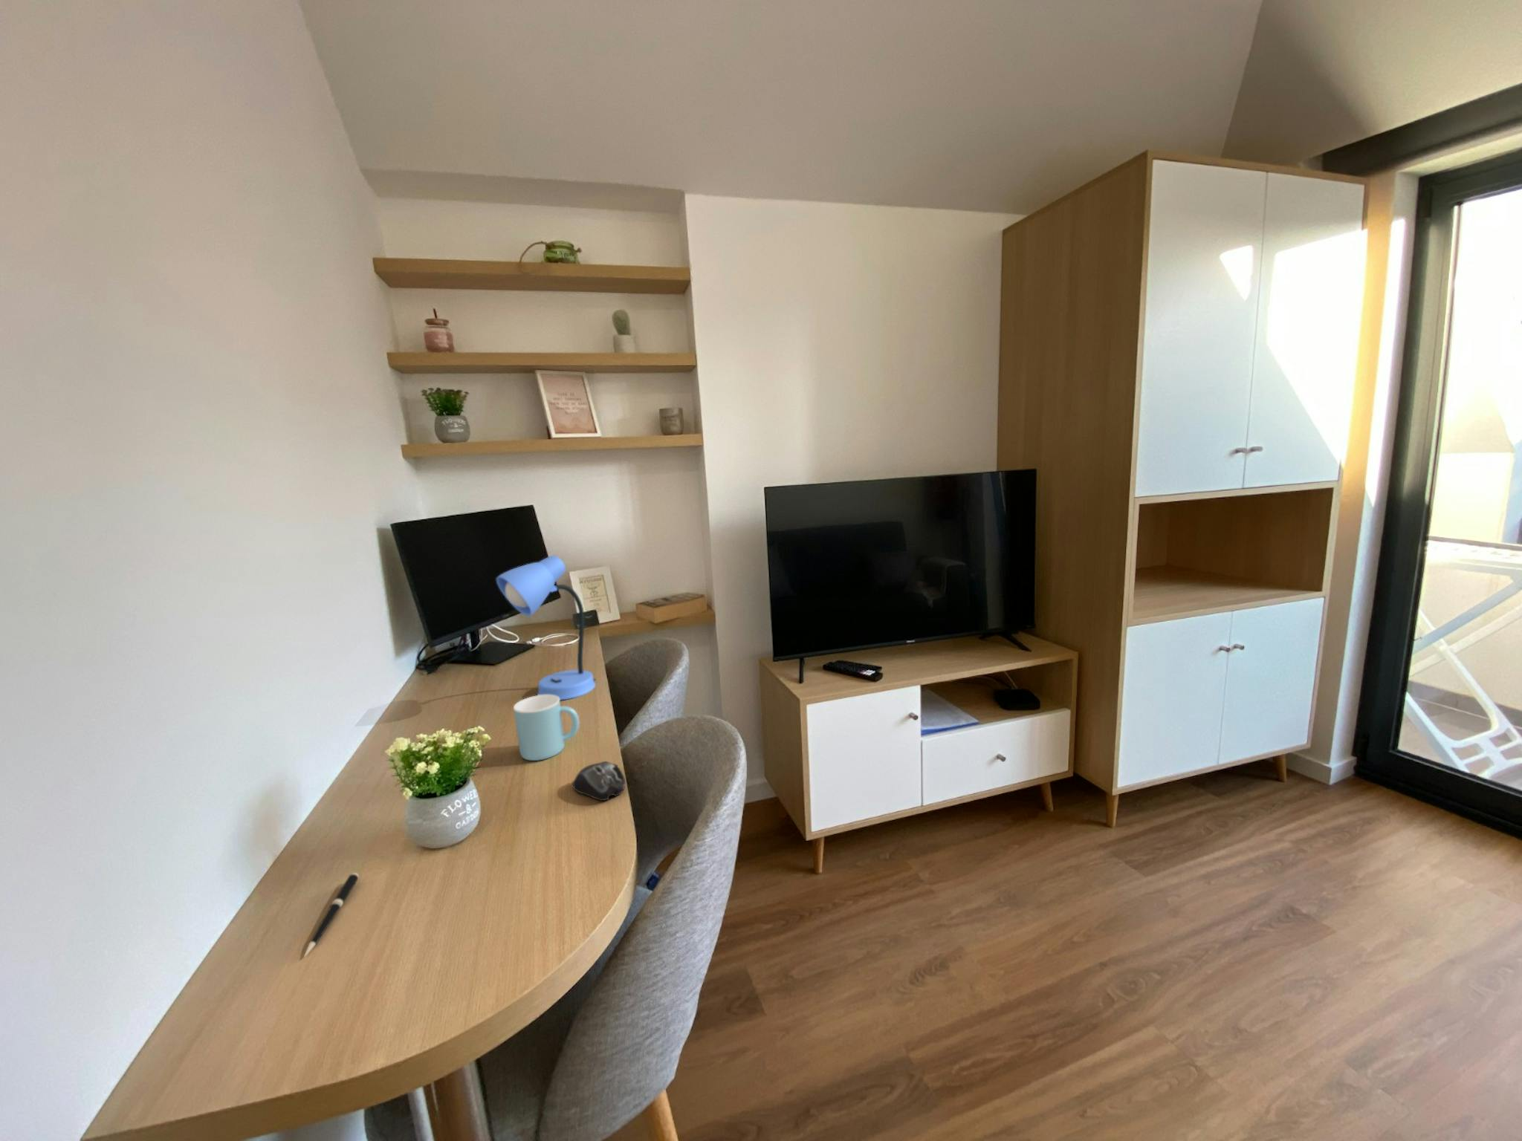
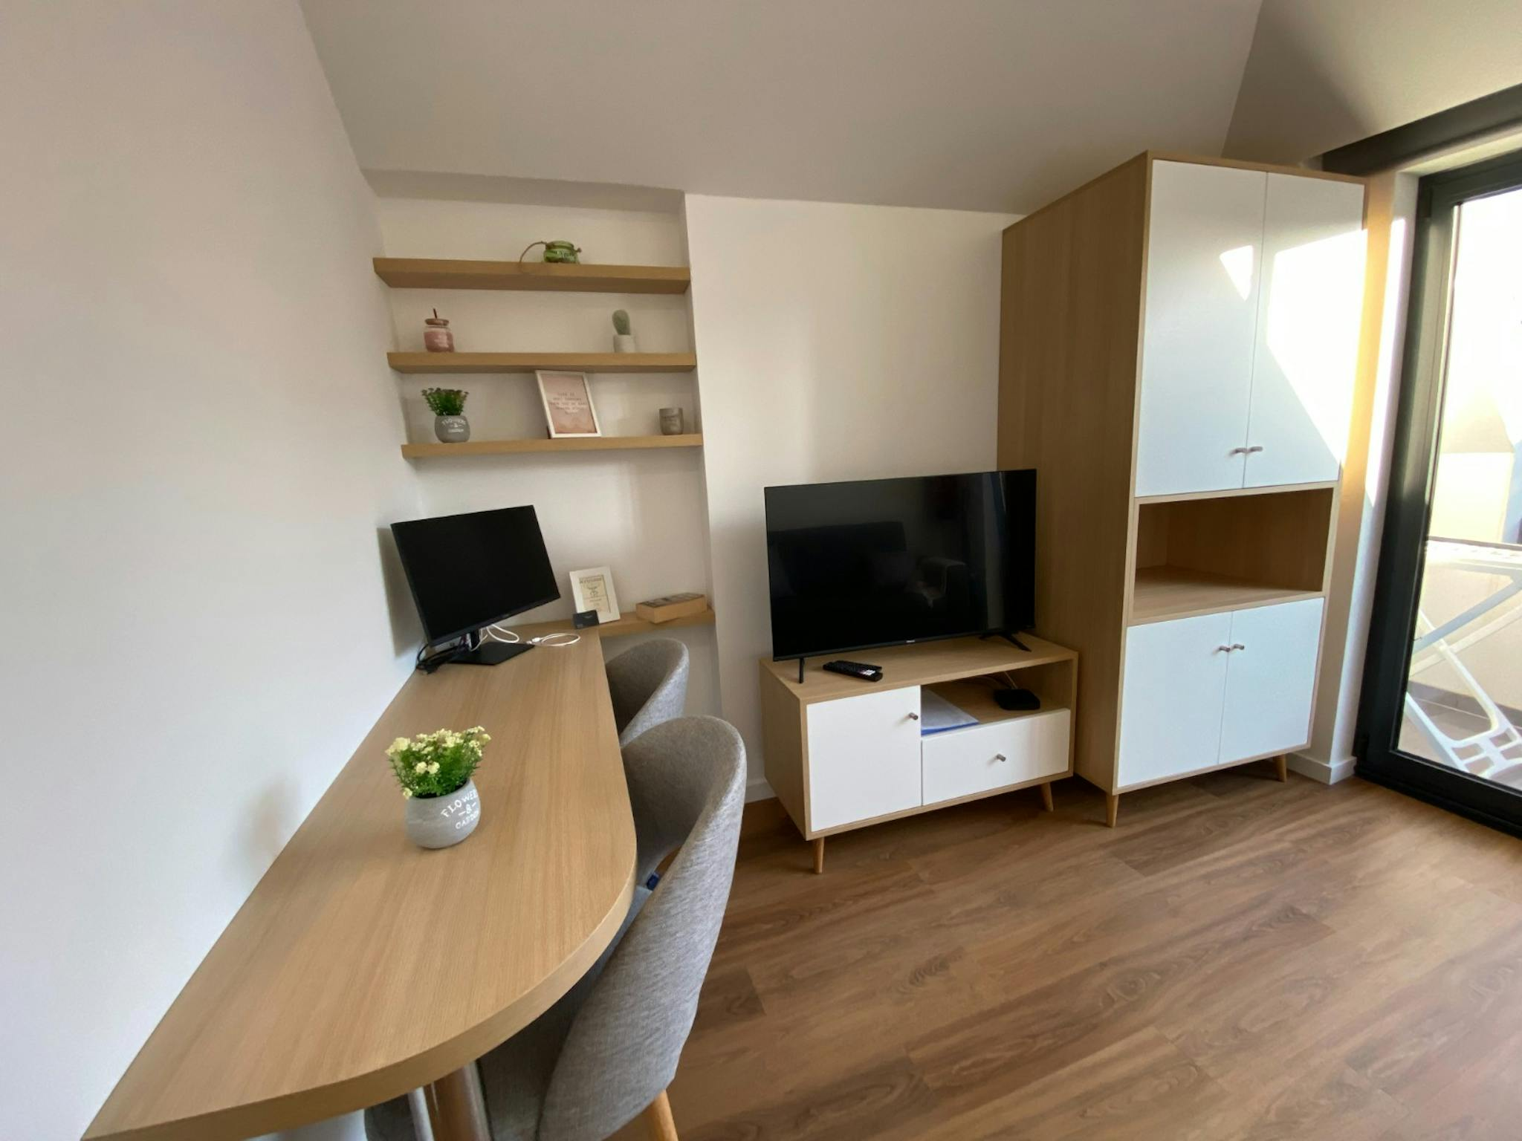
- mug (549, 726)
- computer mouse (598, 777)
- desk lamp (532, 614)
- pen (331, 911)
